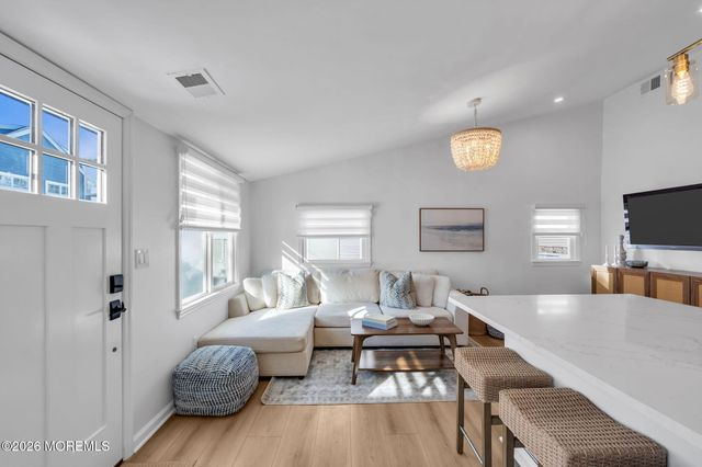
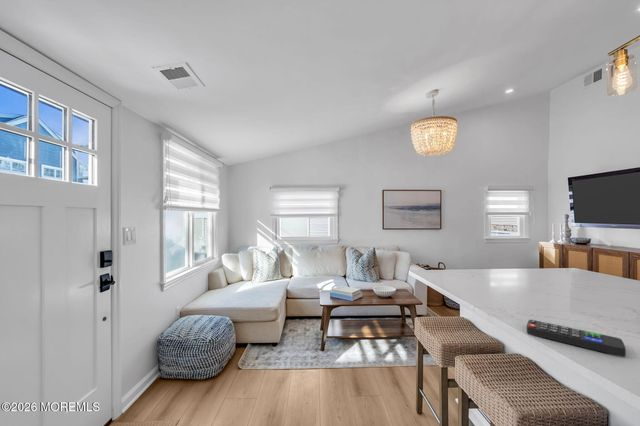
+ remote control (571, 335)
